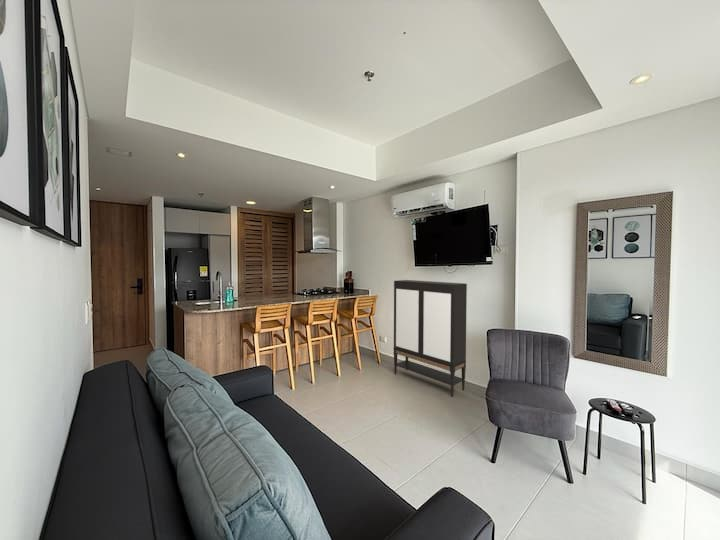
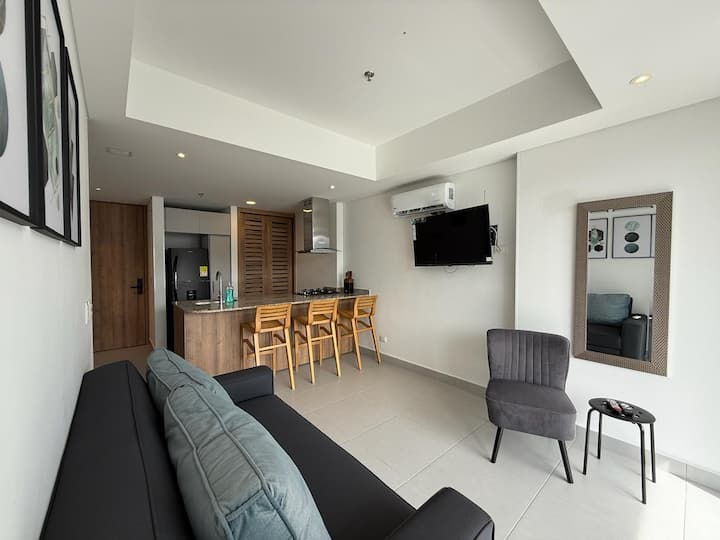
- storage cabinet (427, 332)
